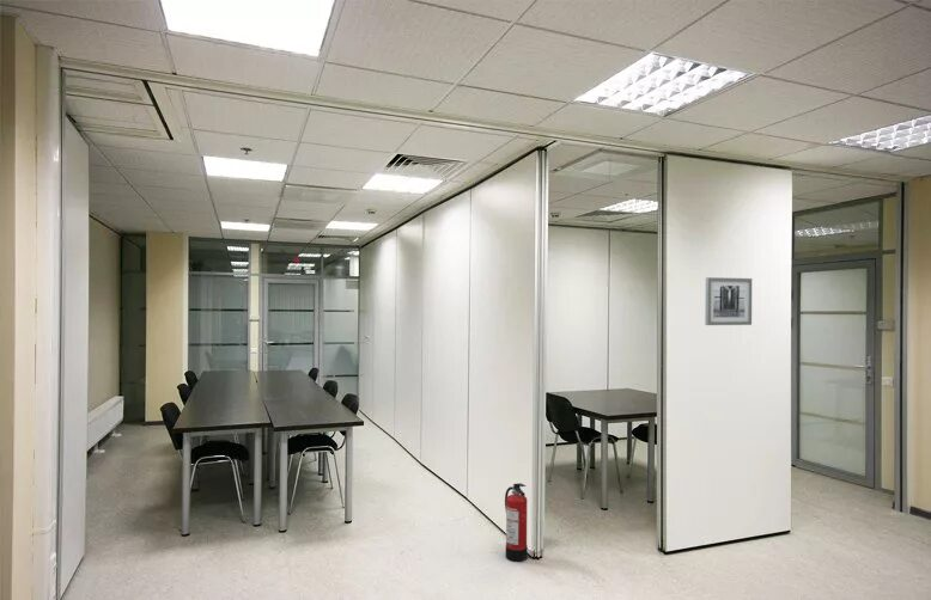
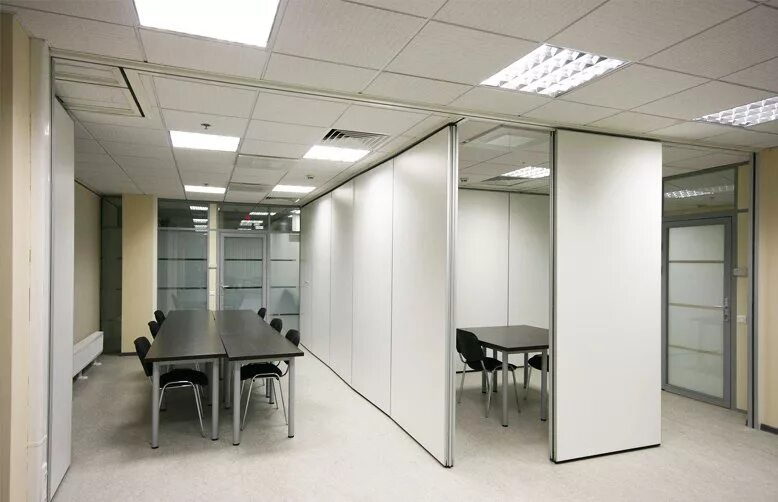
- wall art (729, 301)
- fire extinguisher (513, 516)
